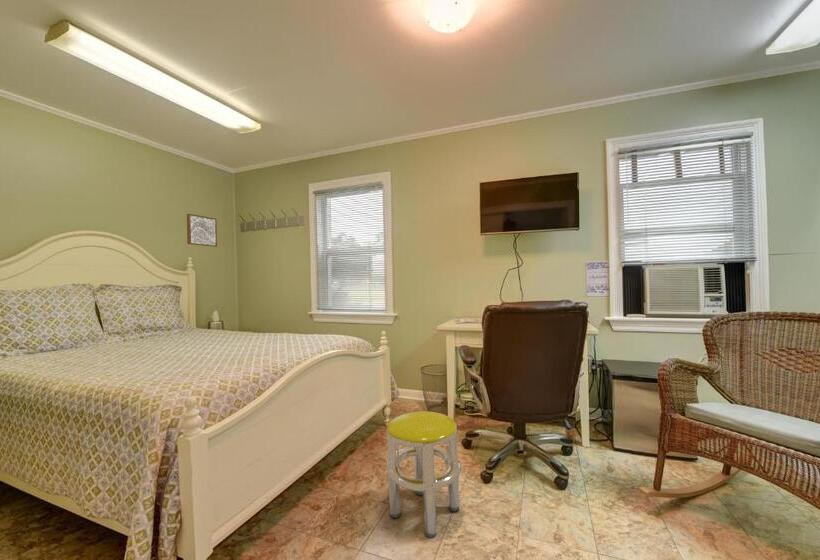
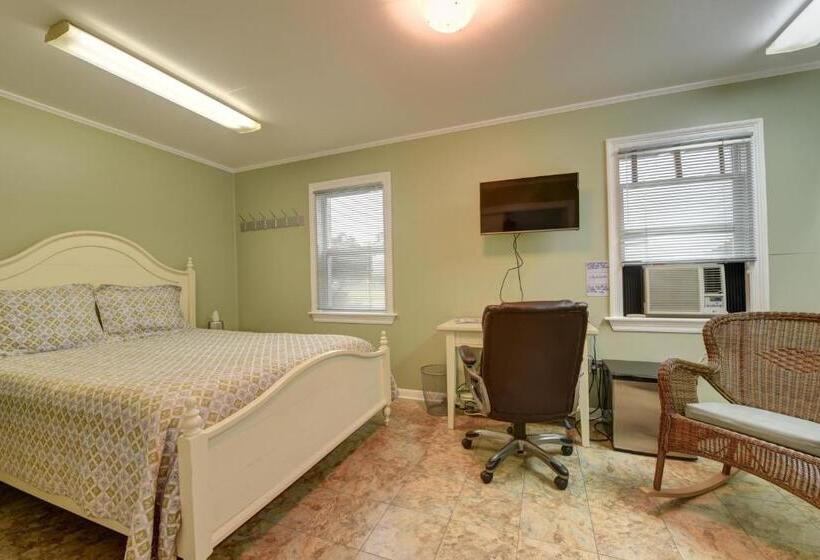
- wall art (202, 230)
- stool (423, 465)
